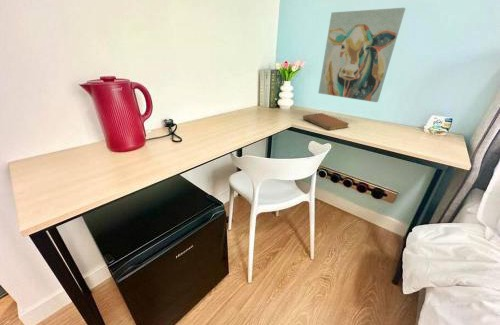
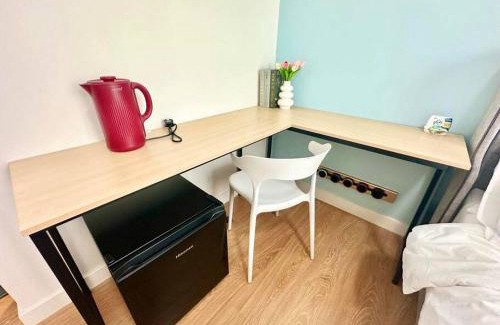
- notebook (324, 121)
- wall art (355, 57)
